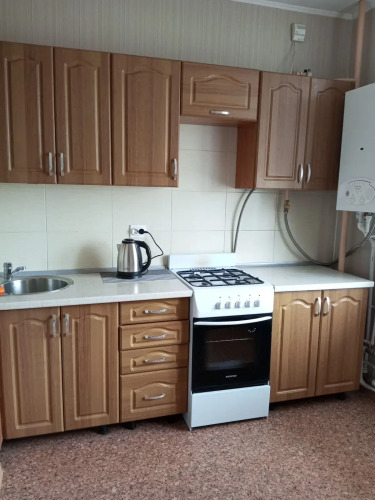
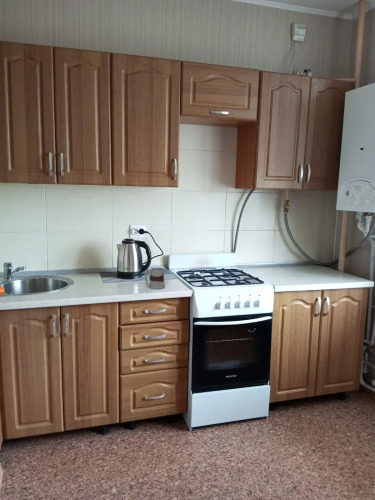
+ mug (154, 278)
